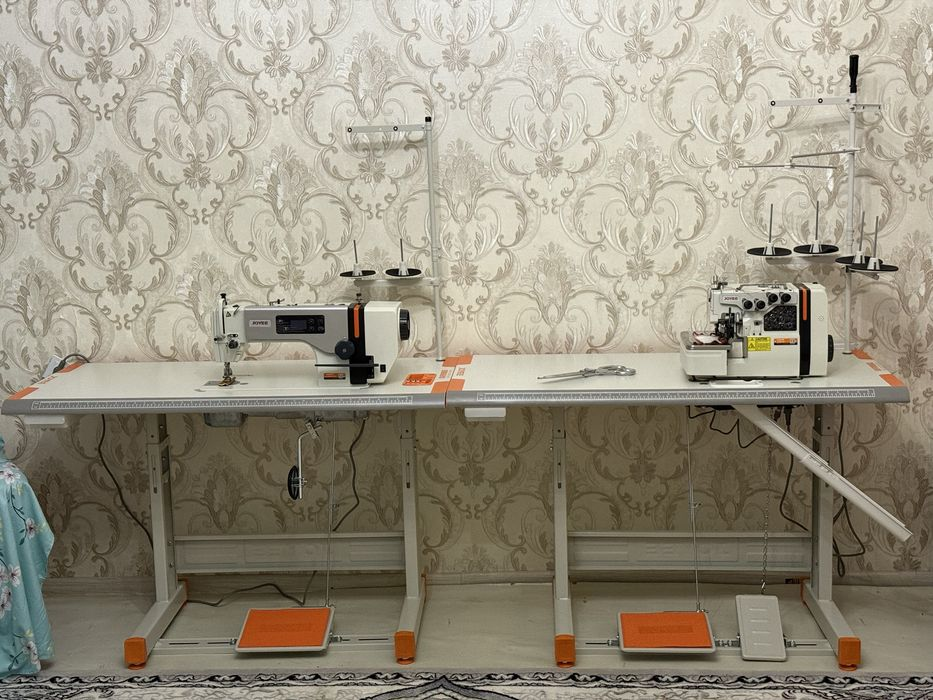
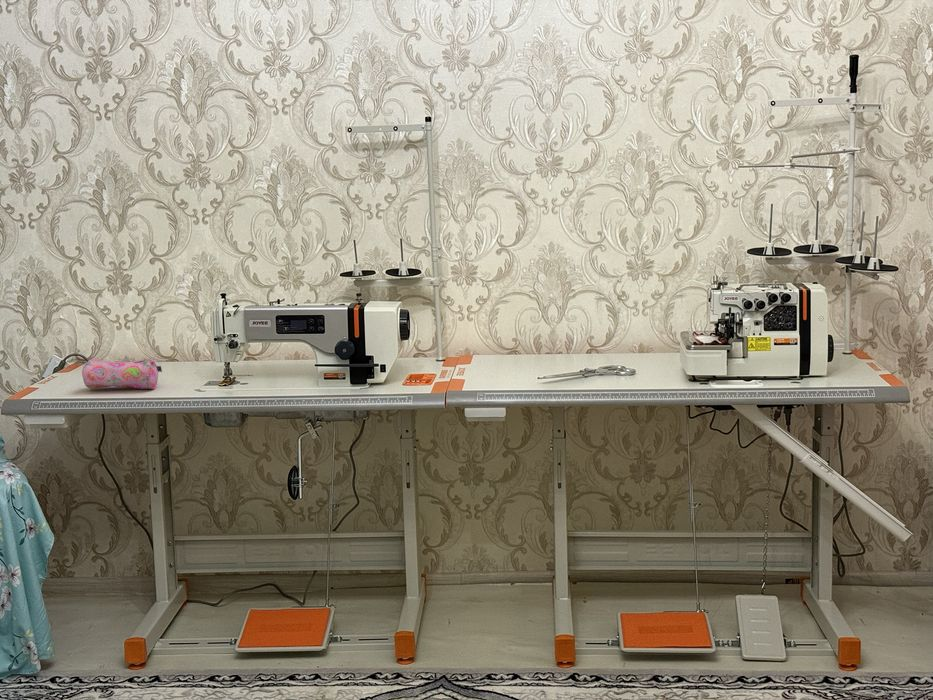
+ pencil case (121, 373)
